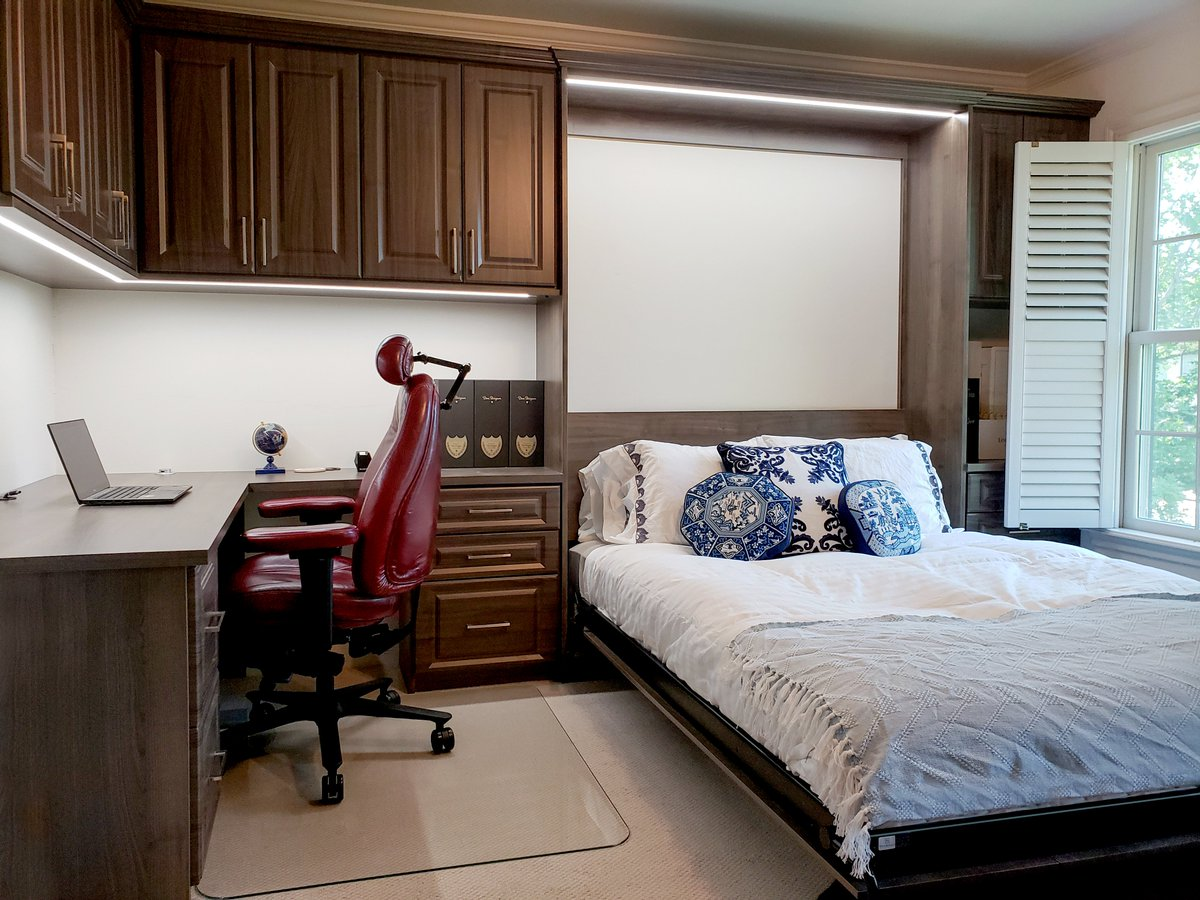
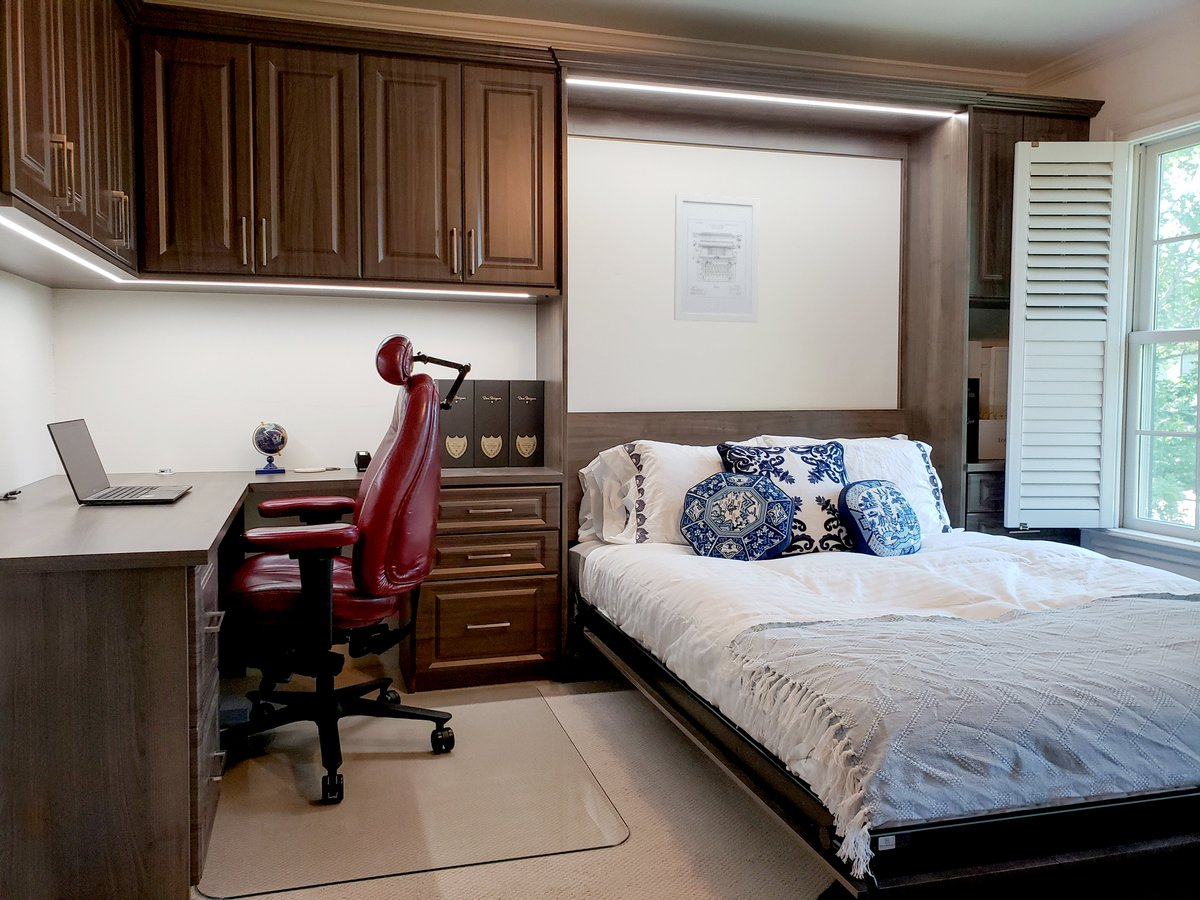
+ wall art (717, 259)
